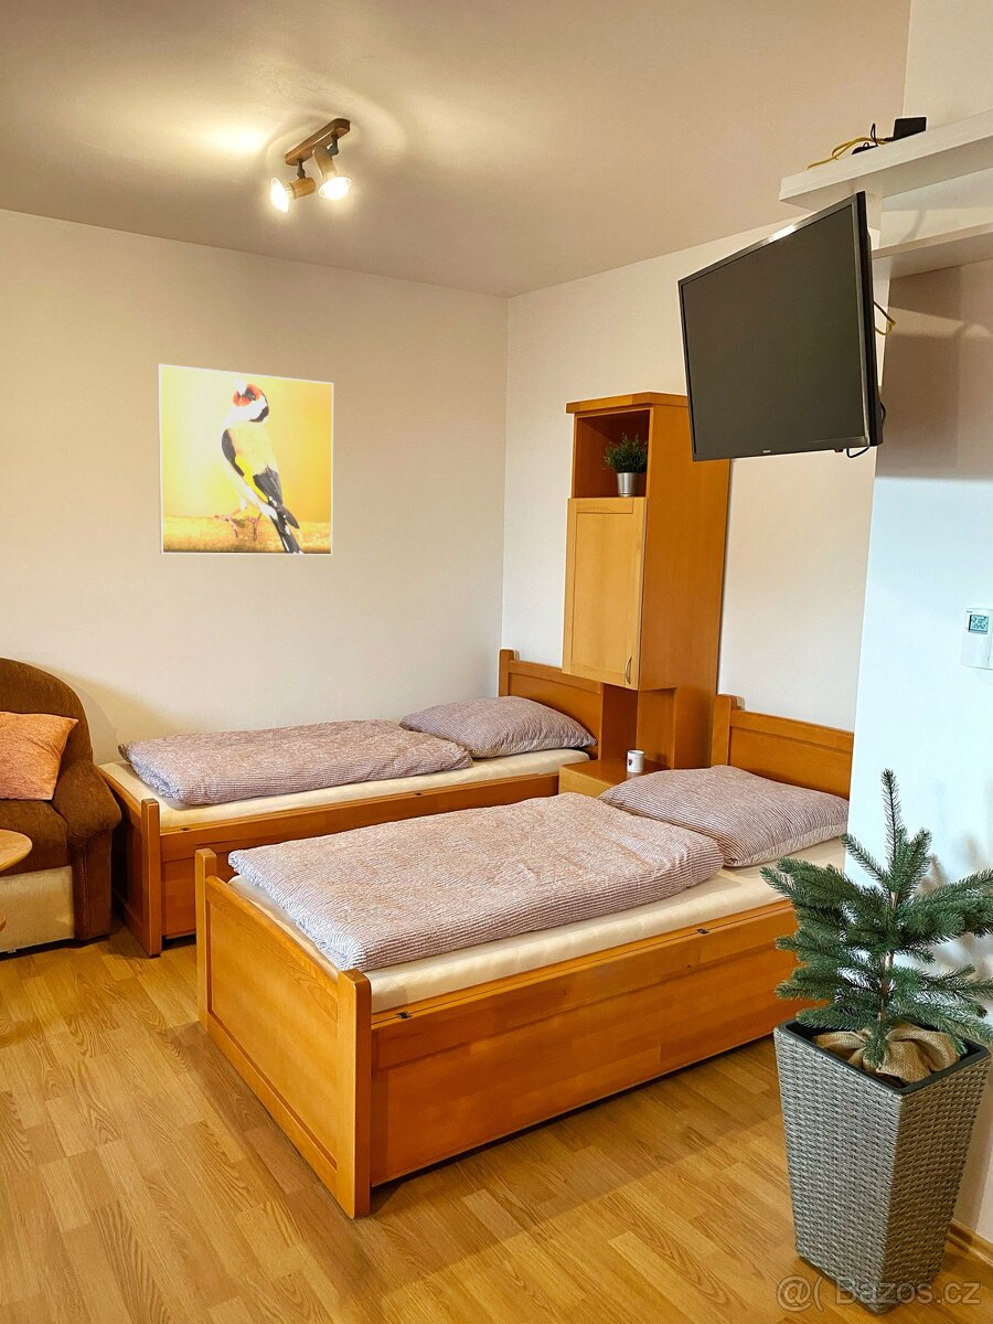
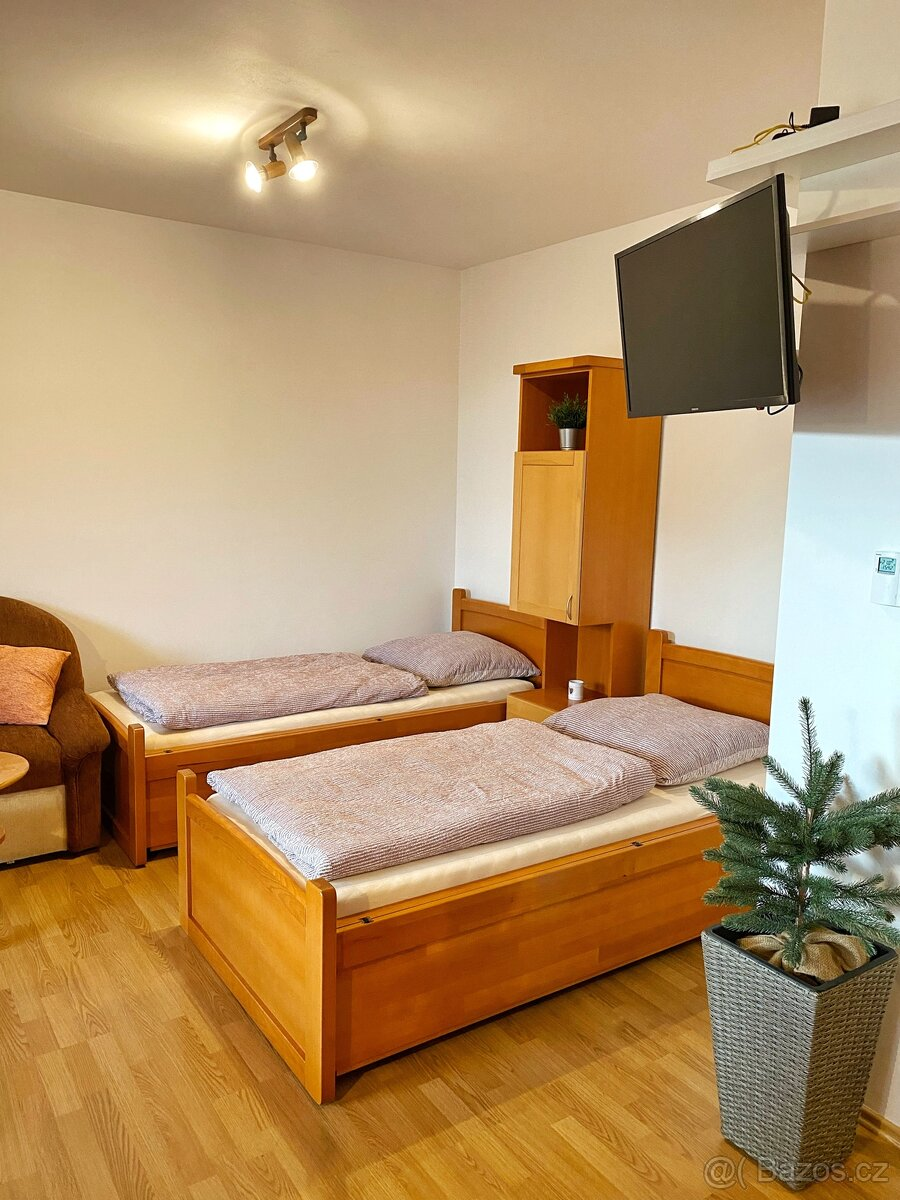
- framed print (249, 465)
